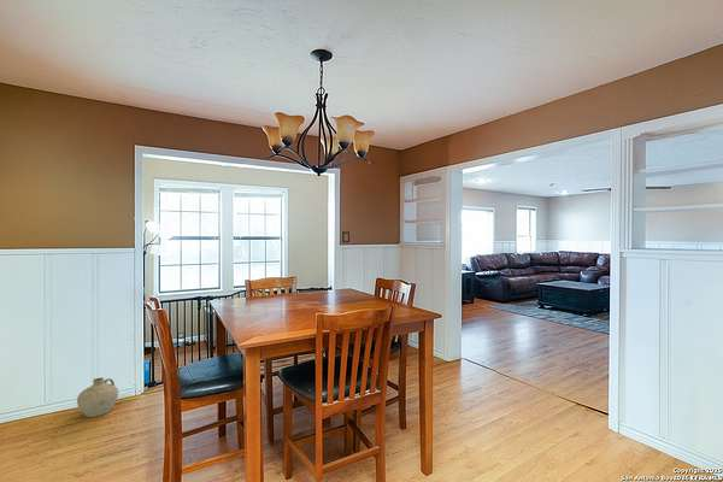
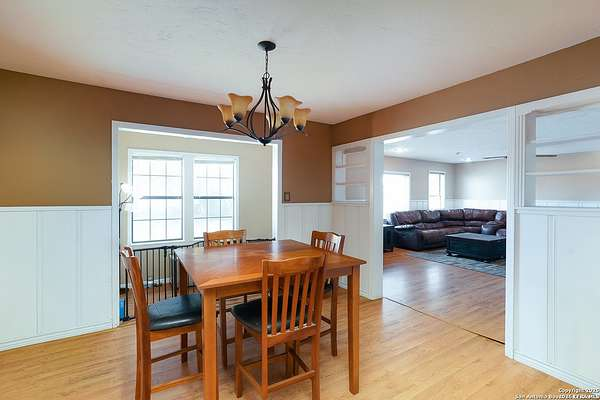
- ceramic jug (98, 395)
